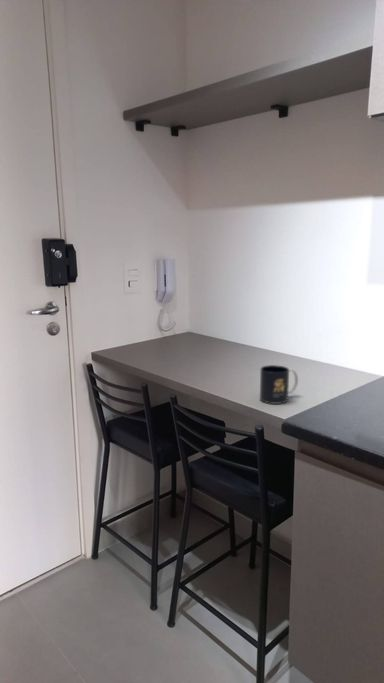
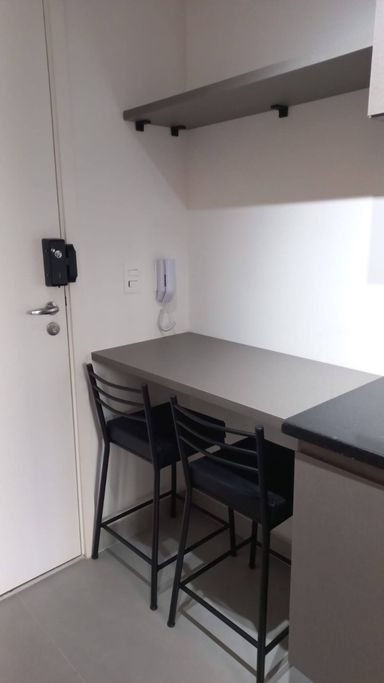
- mug (279, 383)
